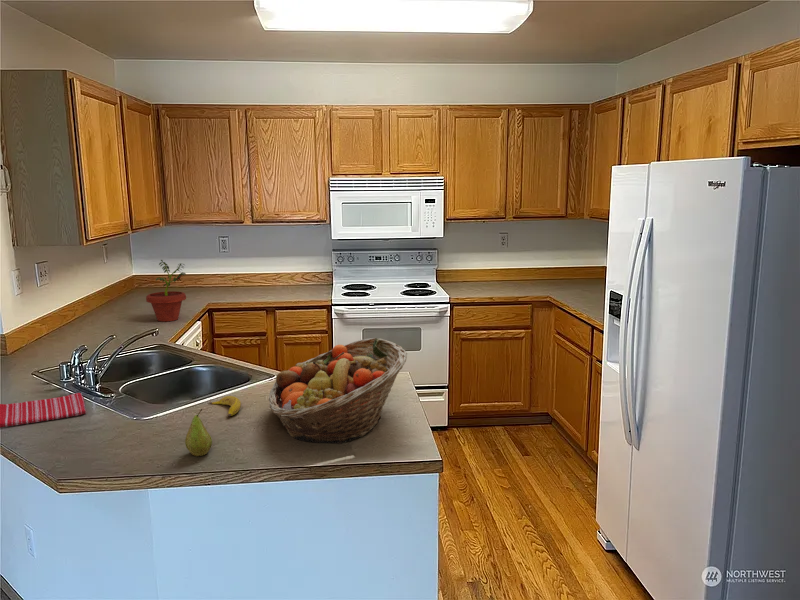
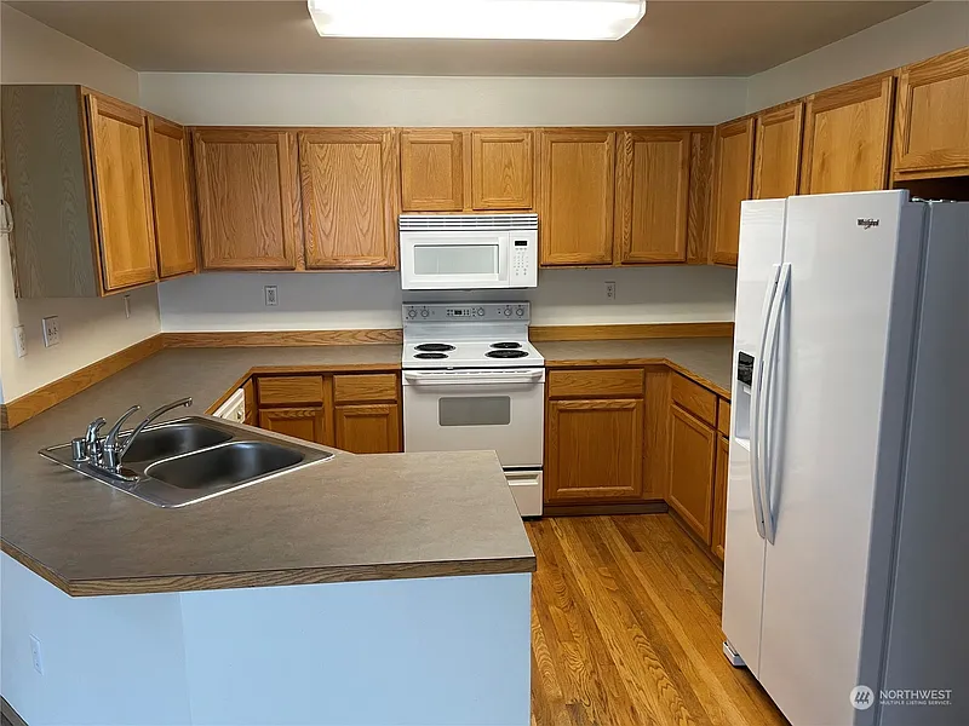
- banana (225, 404)
- dish towel (40, 409)
- fruit basket (337, 386)
- fruit (197, 431)
- potted plant (167, 289)
